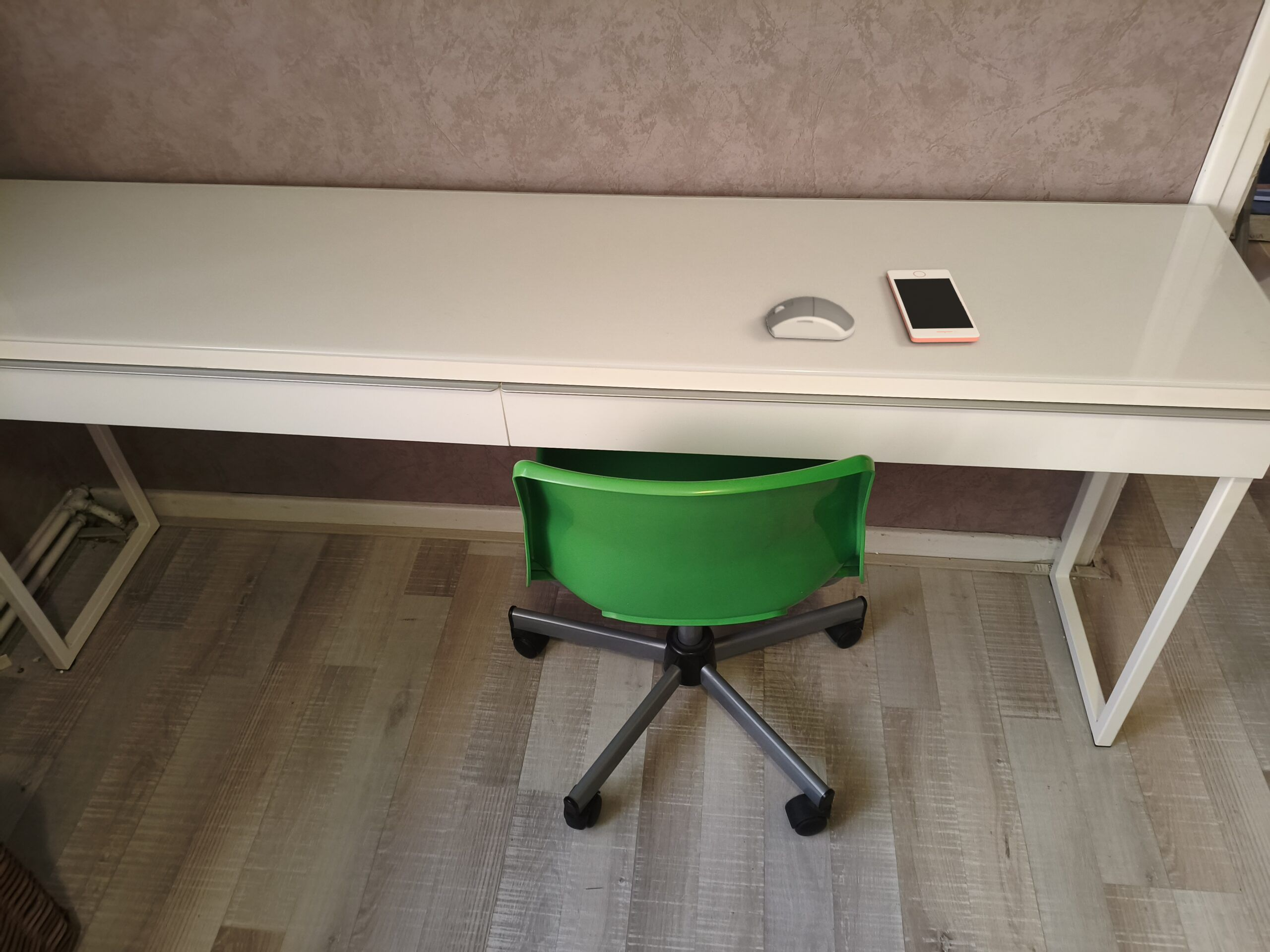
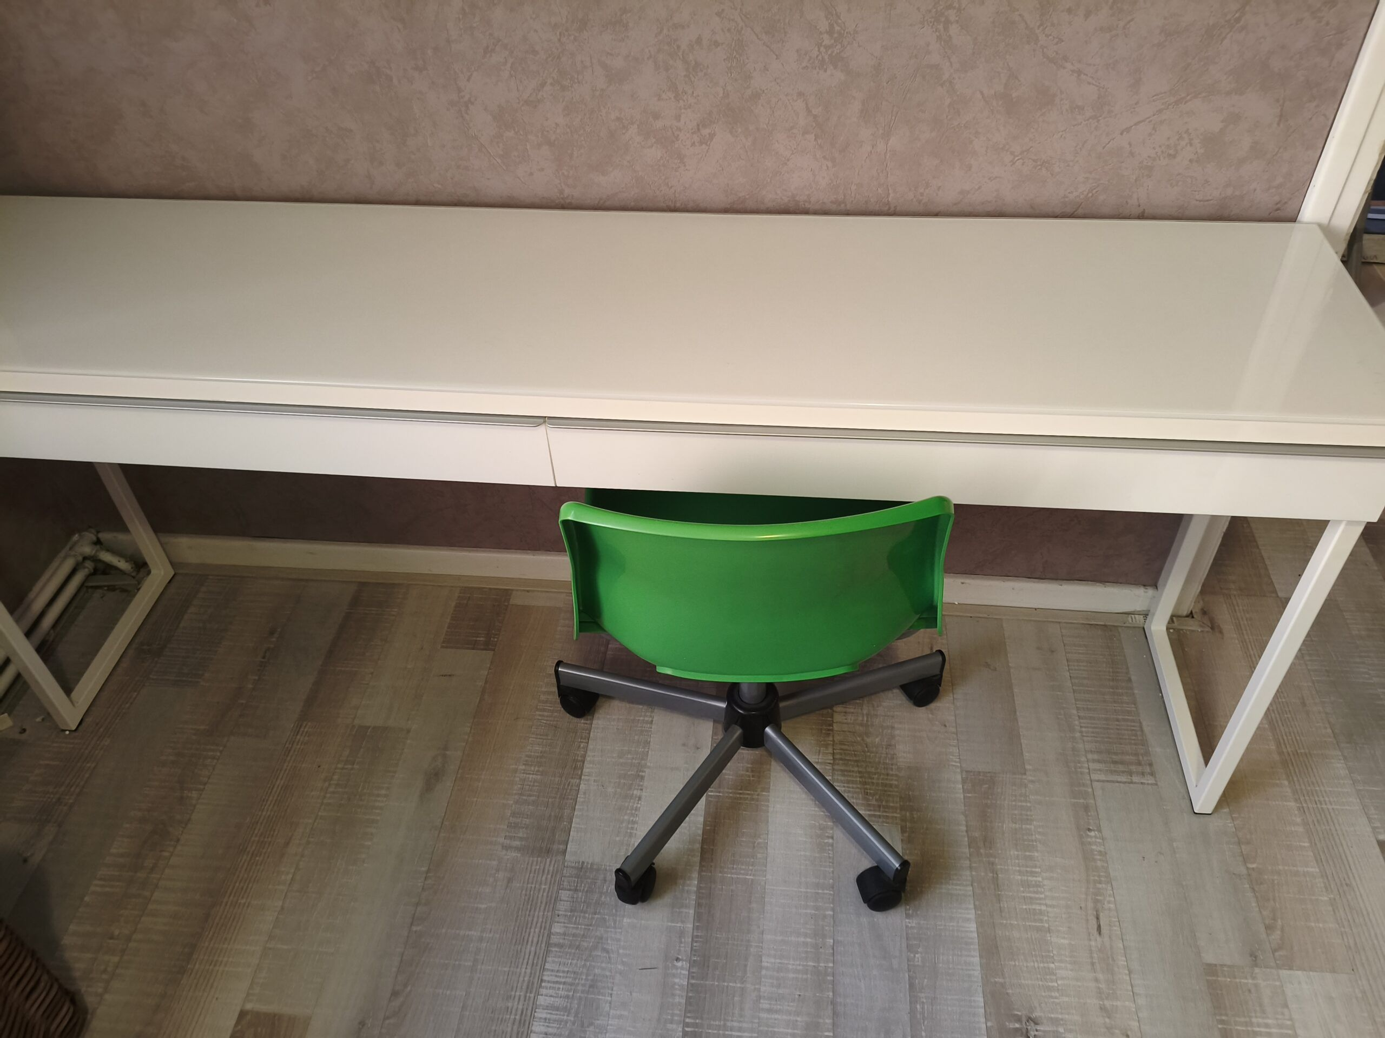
- cell phone (930, 304)
- computer mouse (811, 314)
